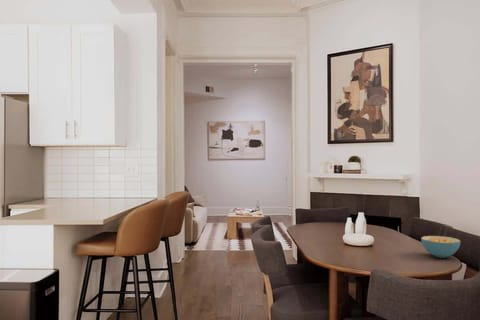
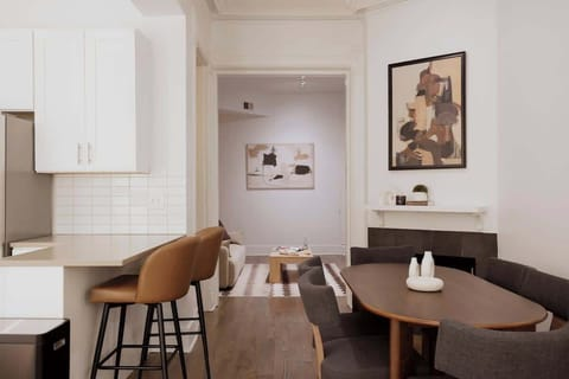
- cereal bowl (440, 247)
